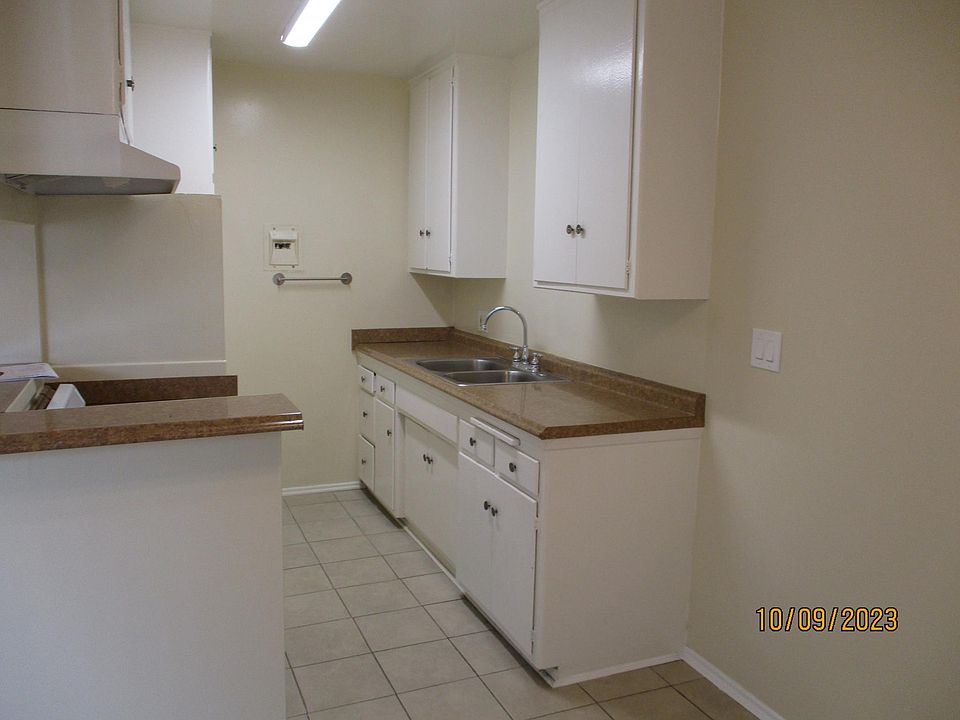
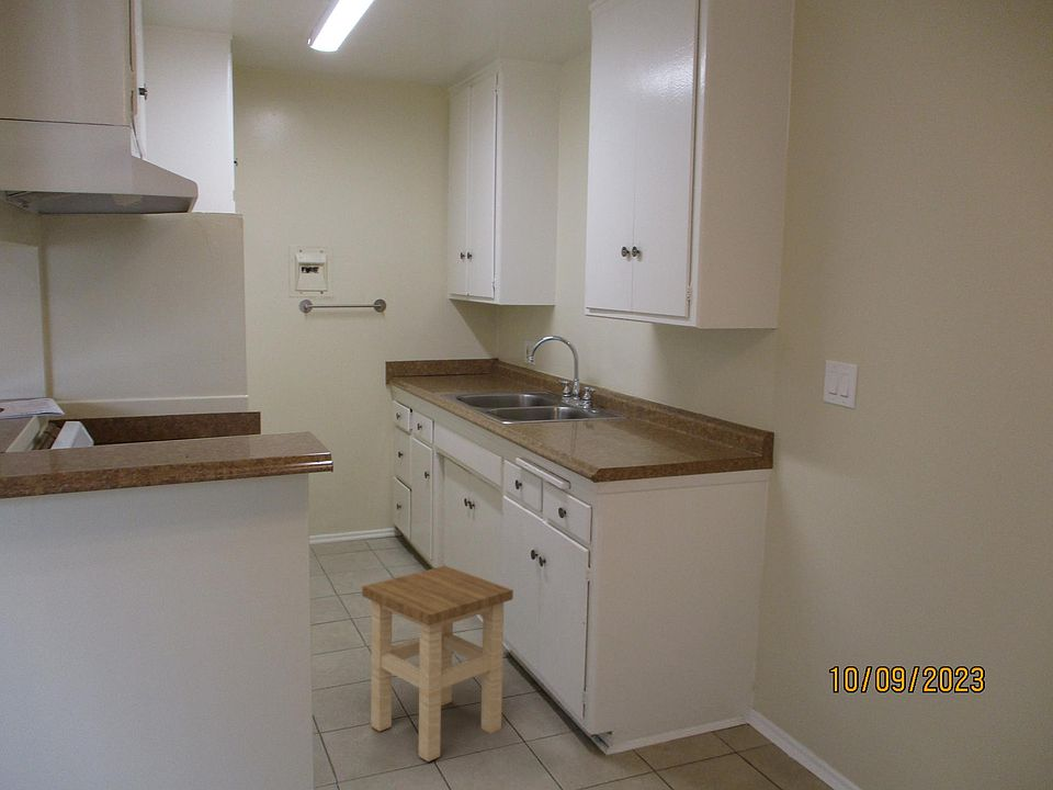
+ stool (437, 658)
